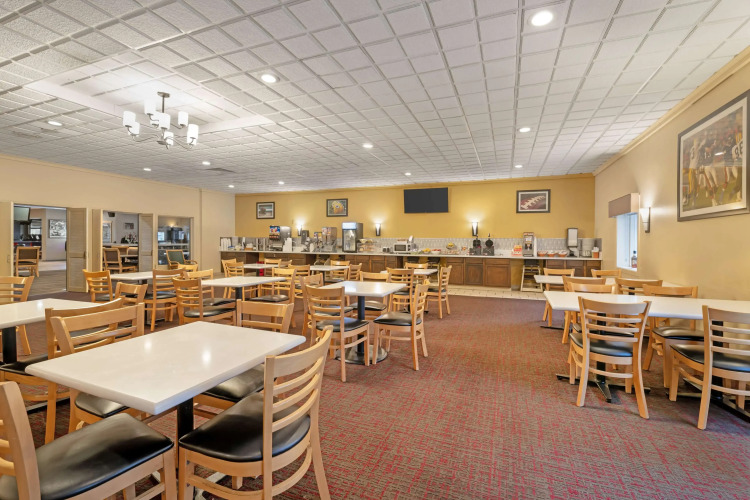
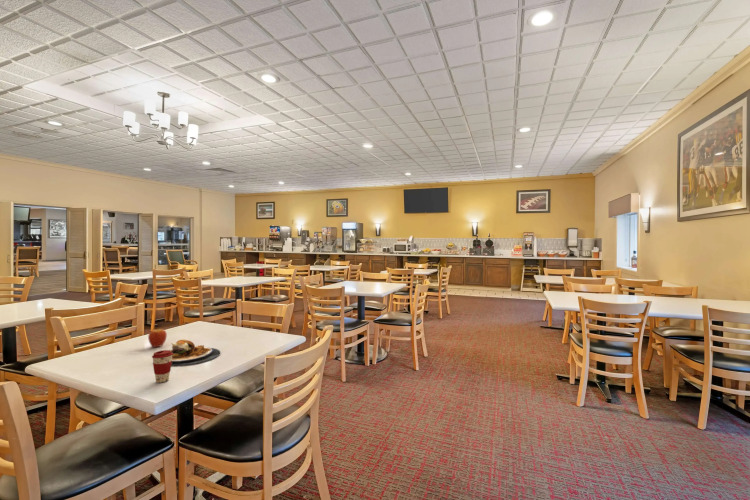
+ plate (190, 348)
+ fruit (157, 337)
+ coffee cup (162, 366)
